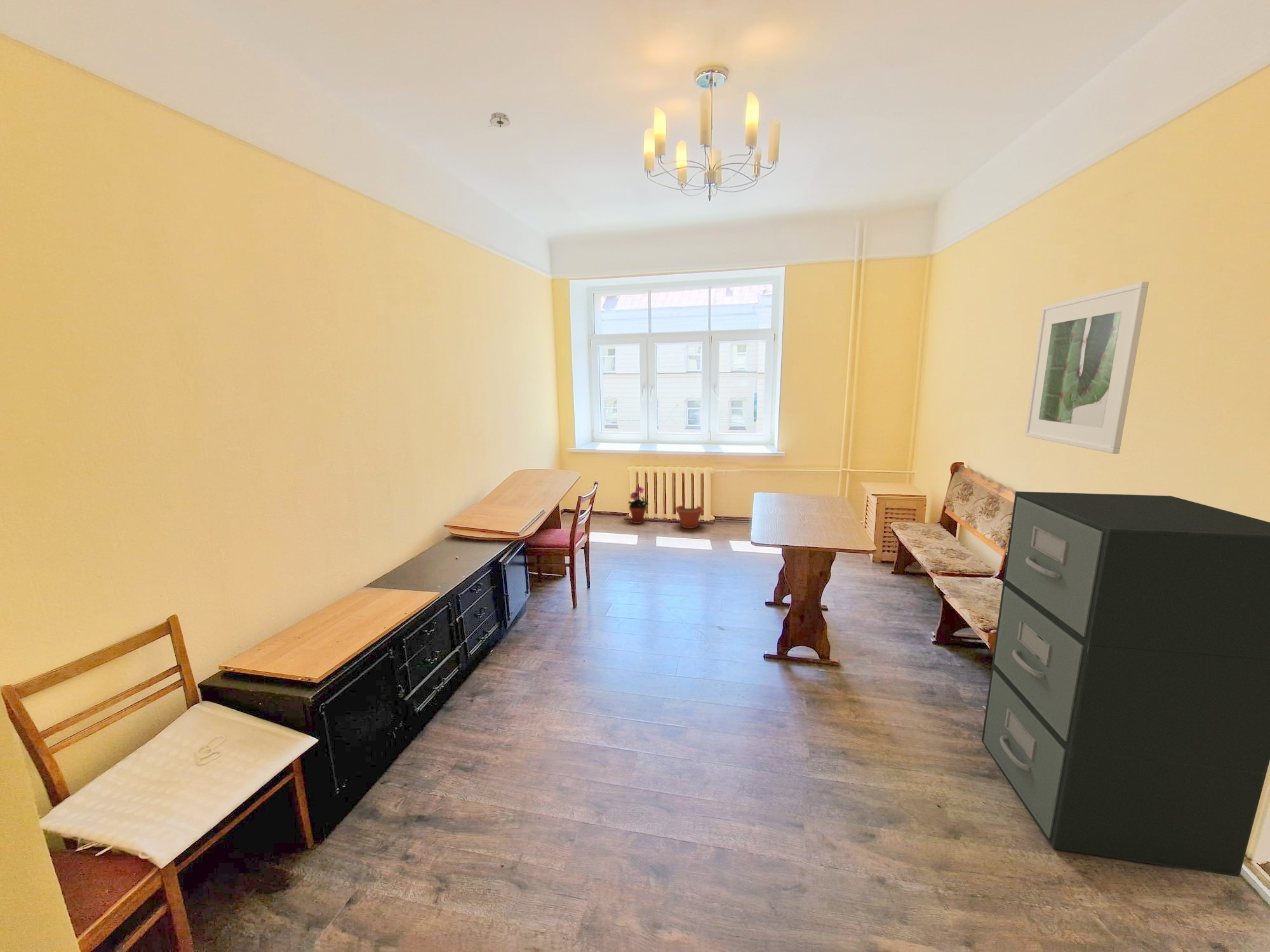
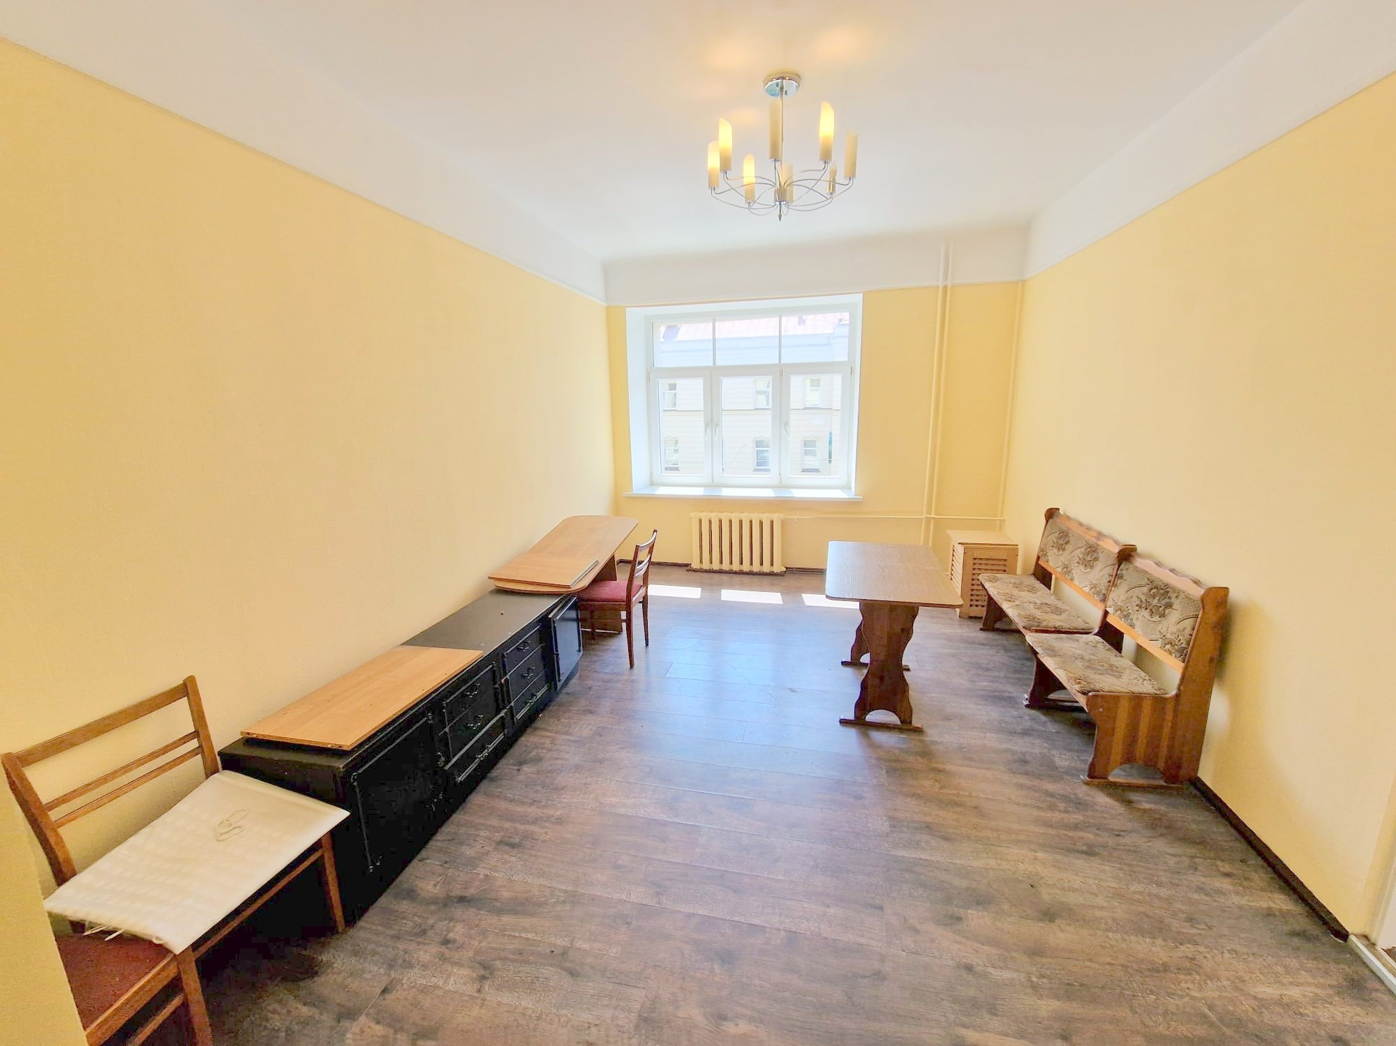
- smoke detector (499, 119)
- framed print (1076, 371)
- plant pot (689, 517)
- filing cabinet (1108, 662)
- potted plant (638, 504)
